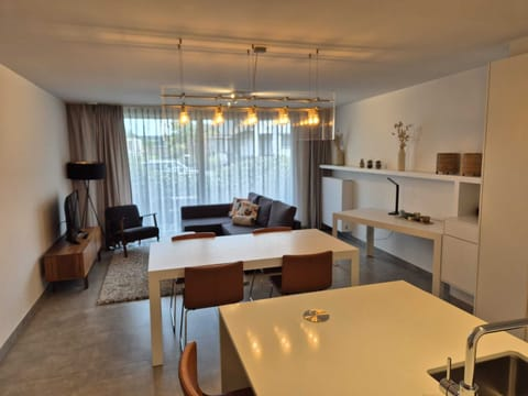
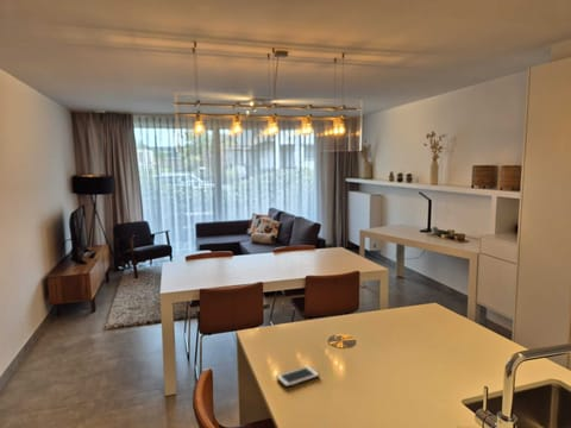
+ cell phone (297, 376)
